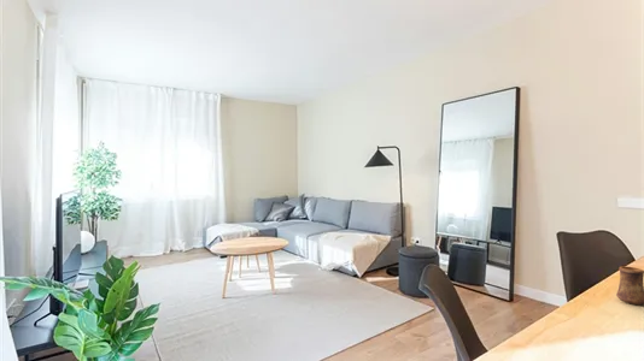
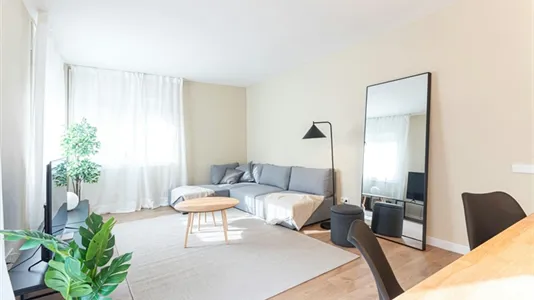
- cup (631, 285)
